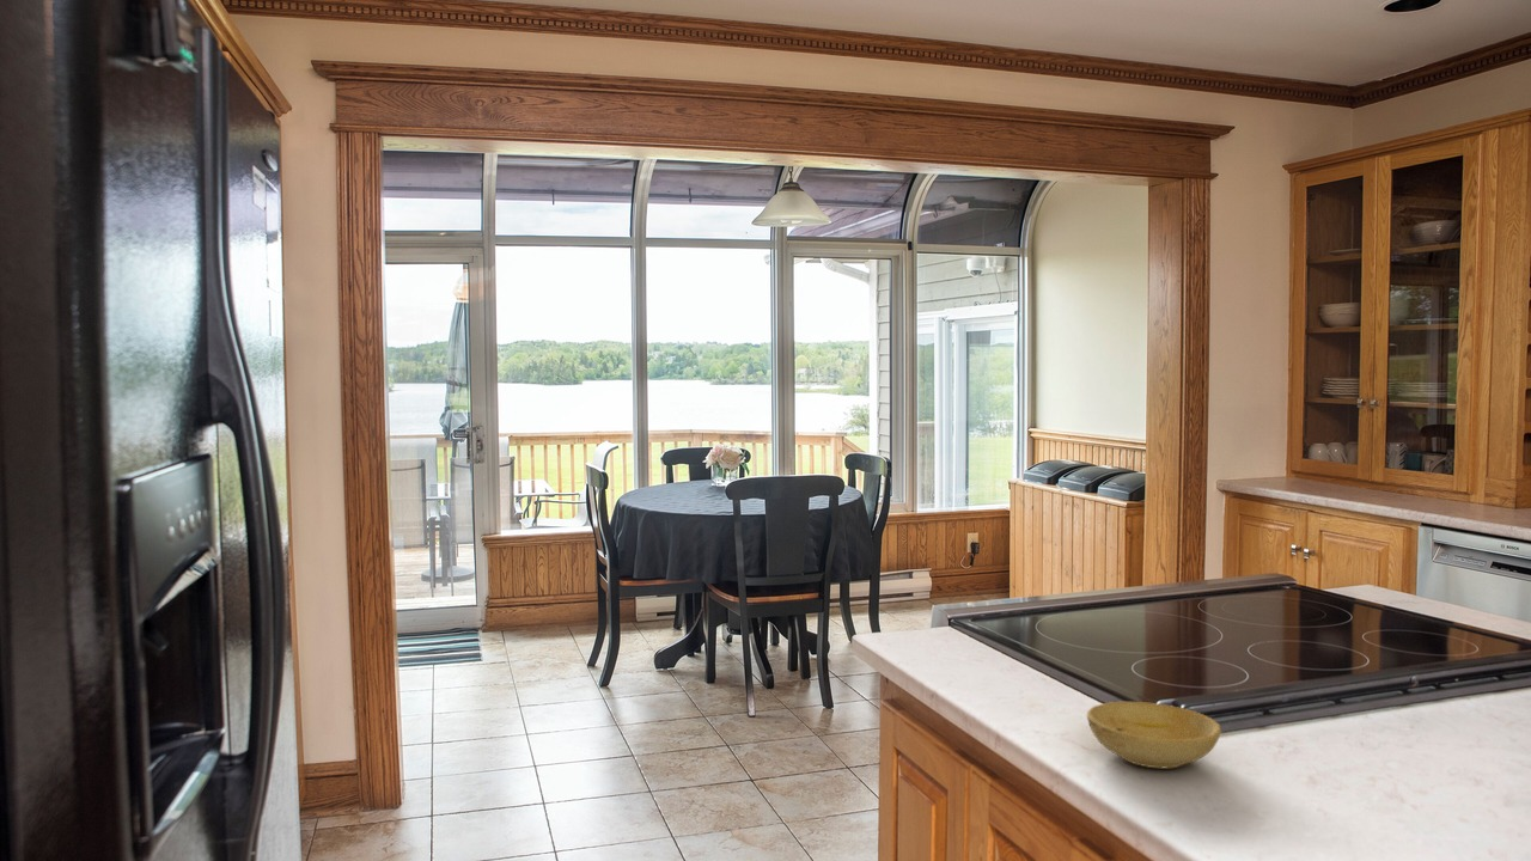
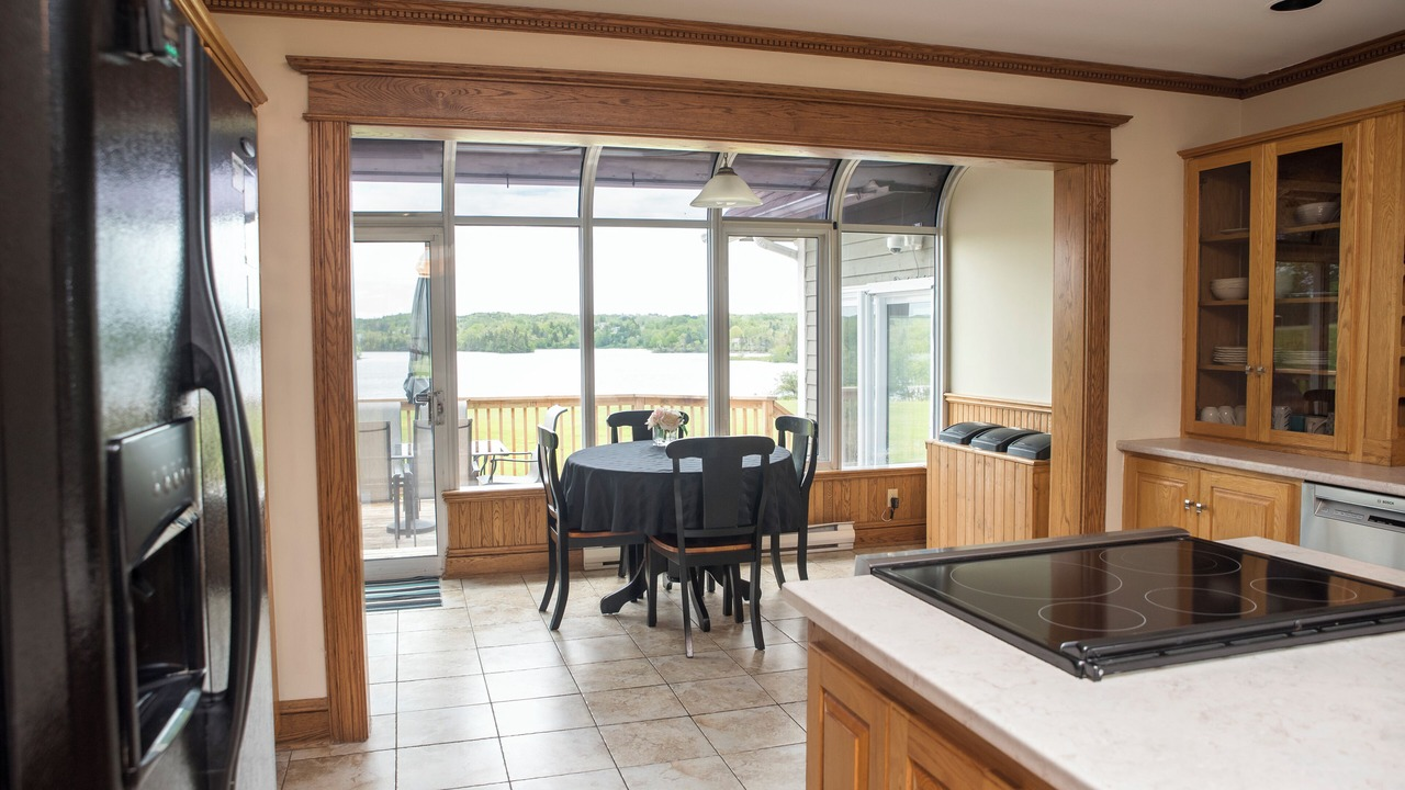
- bowl (1152, 737)
